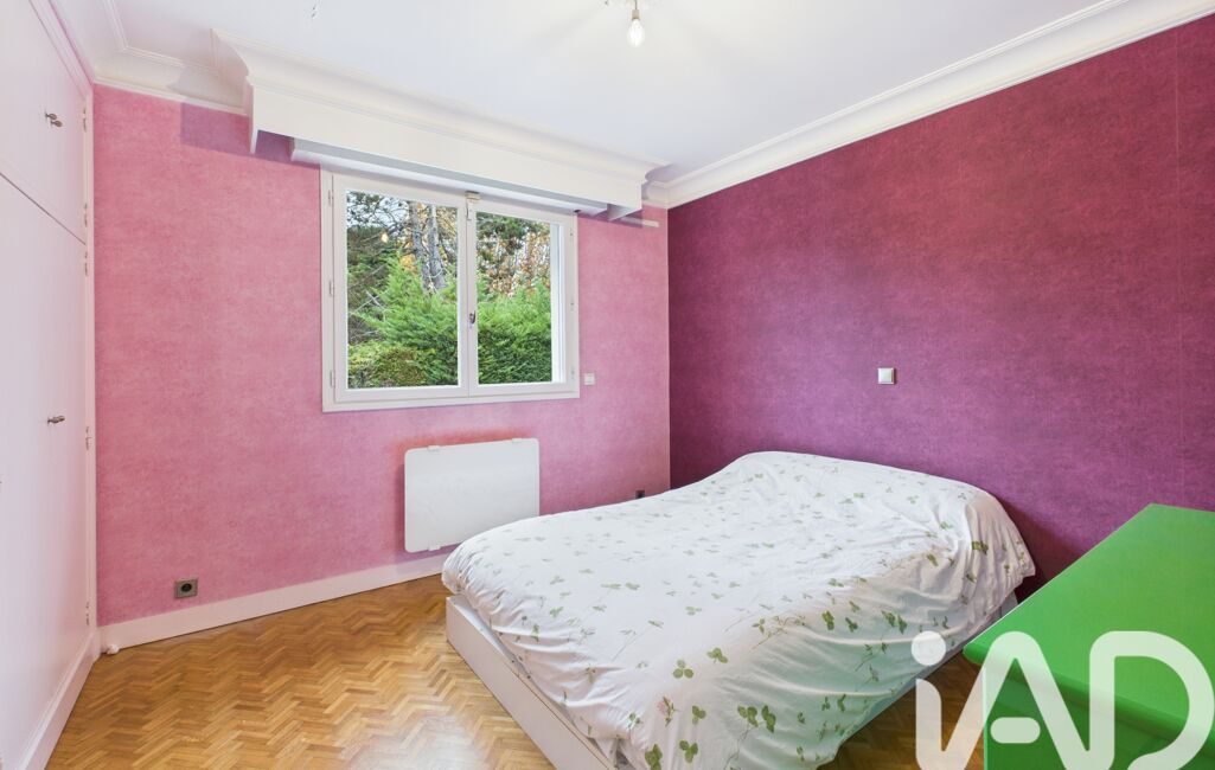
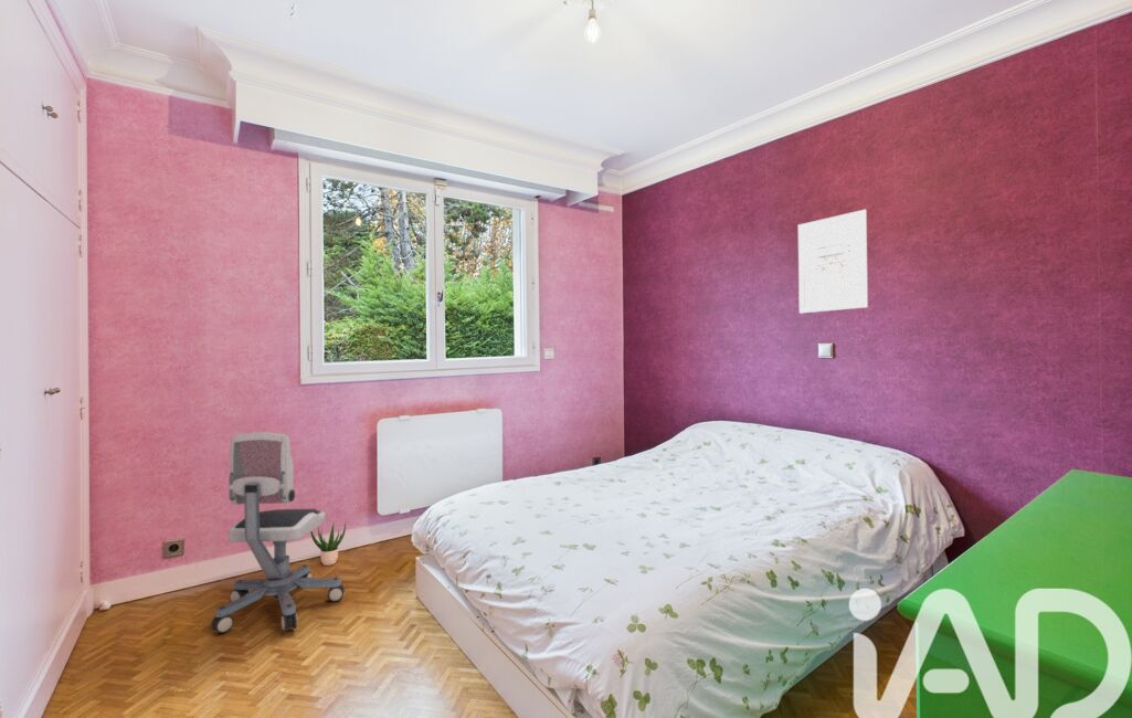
+ potted plant (328, 541)
+ office chair (281, 516)
+ wall art (831, 263)
